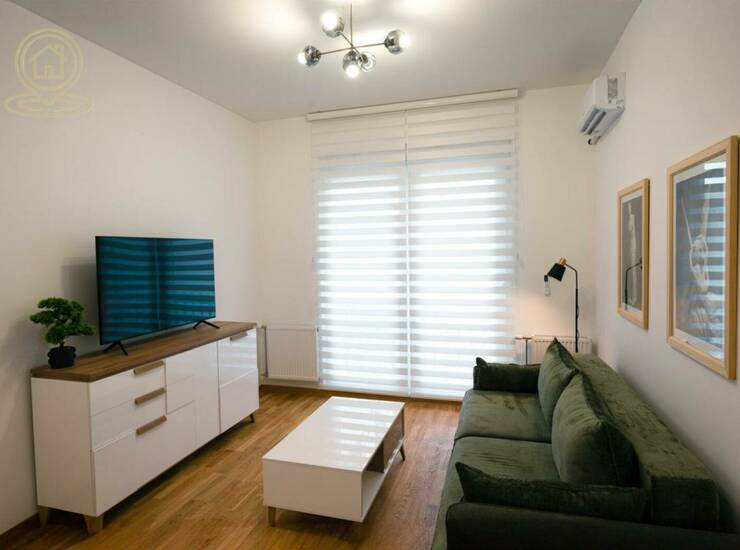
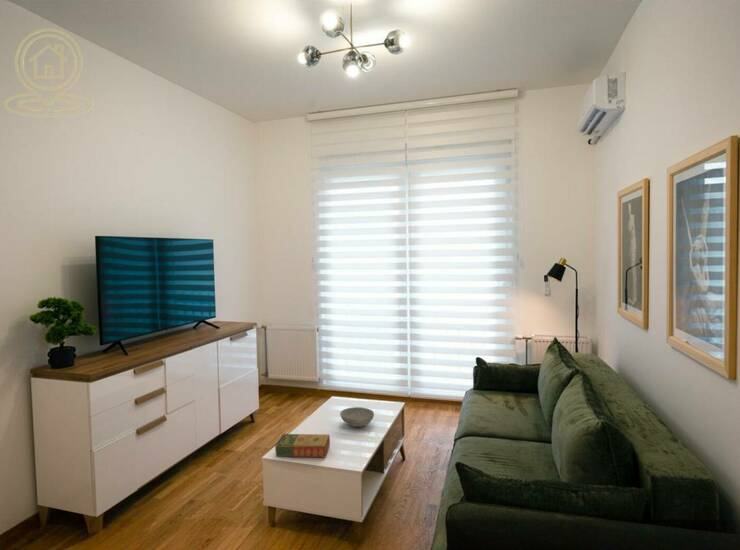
+ book (303, 445)
+ bowl (357, 418)
